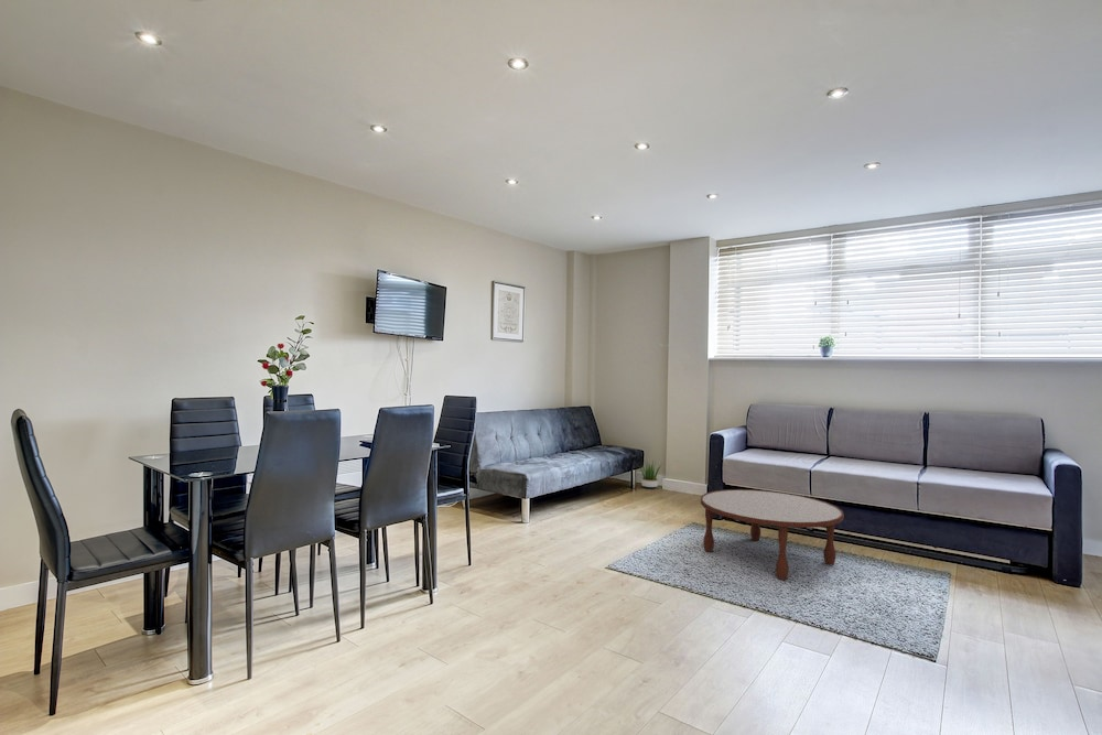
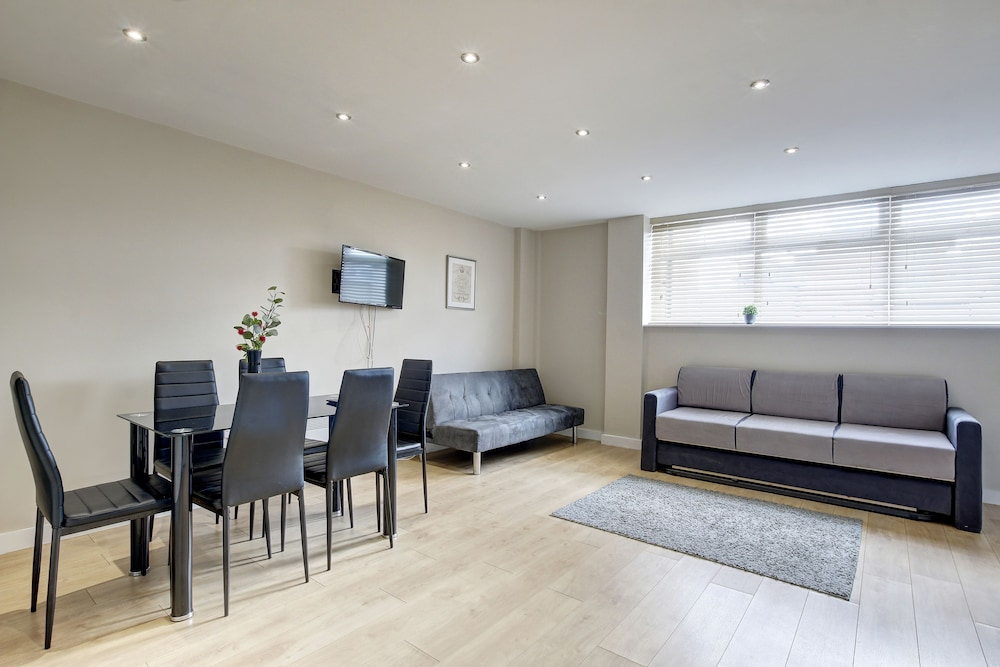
- potted plant (649, 473)
- coffee table (769, 525)
